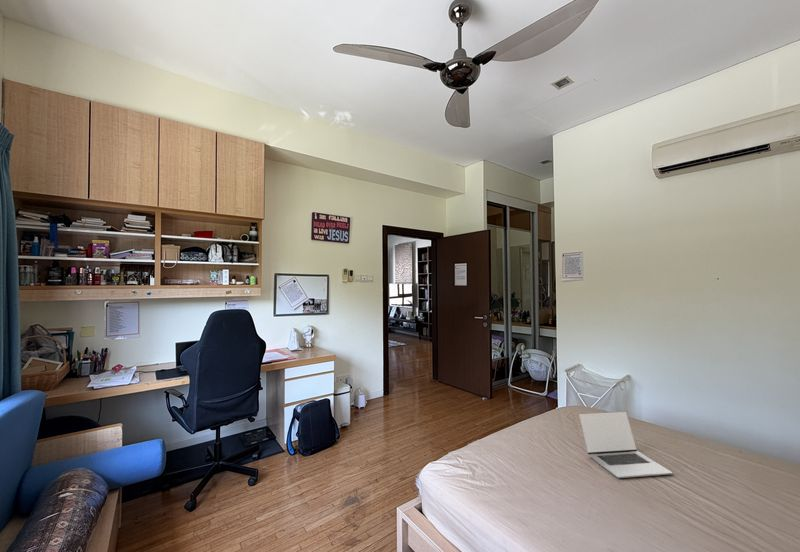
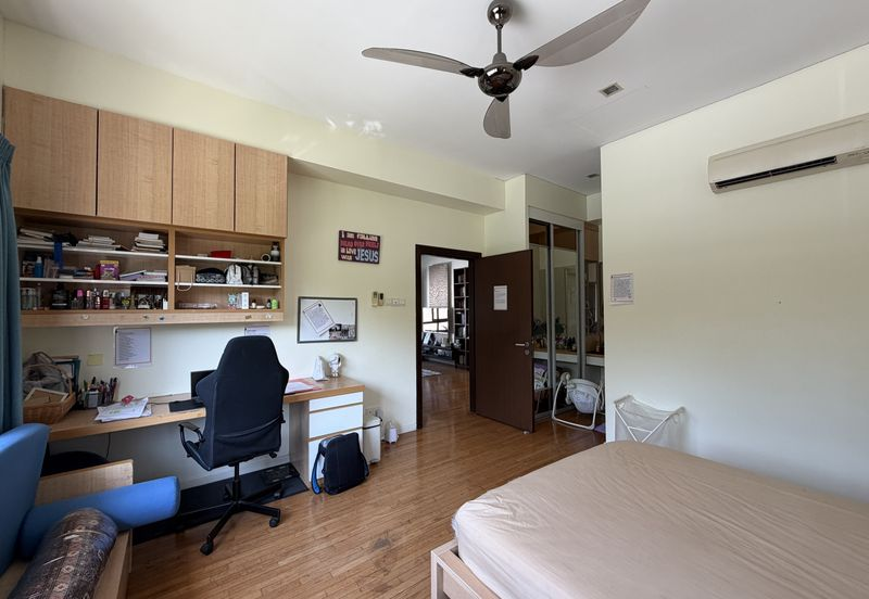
- laptop (622, 441)
